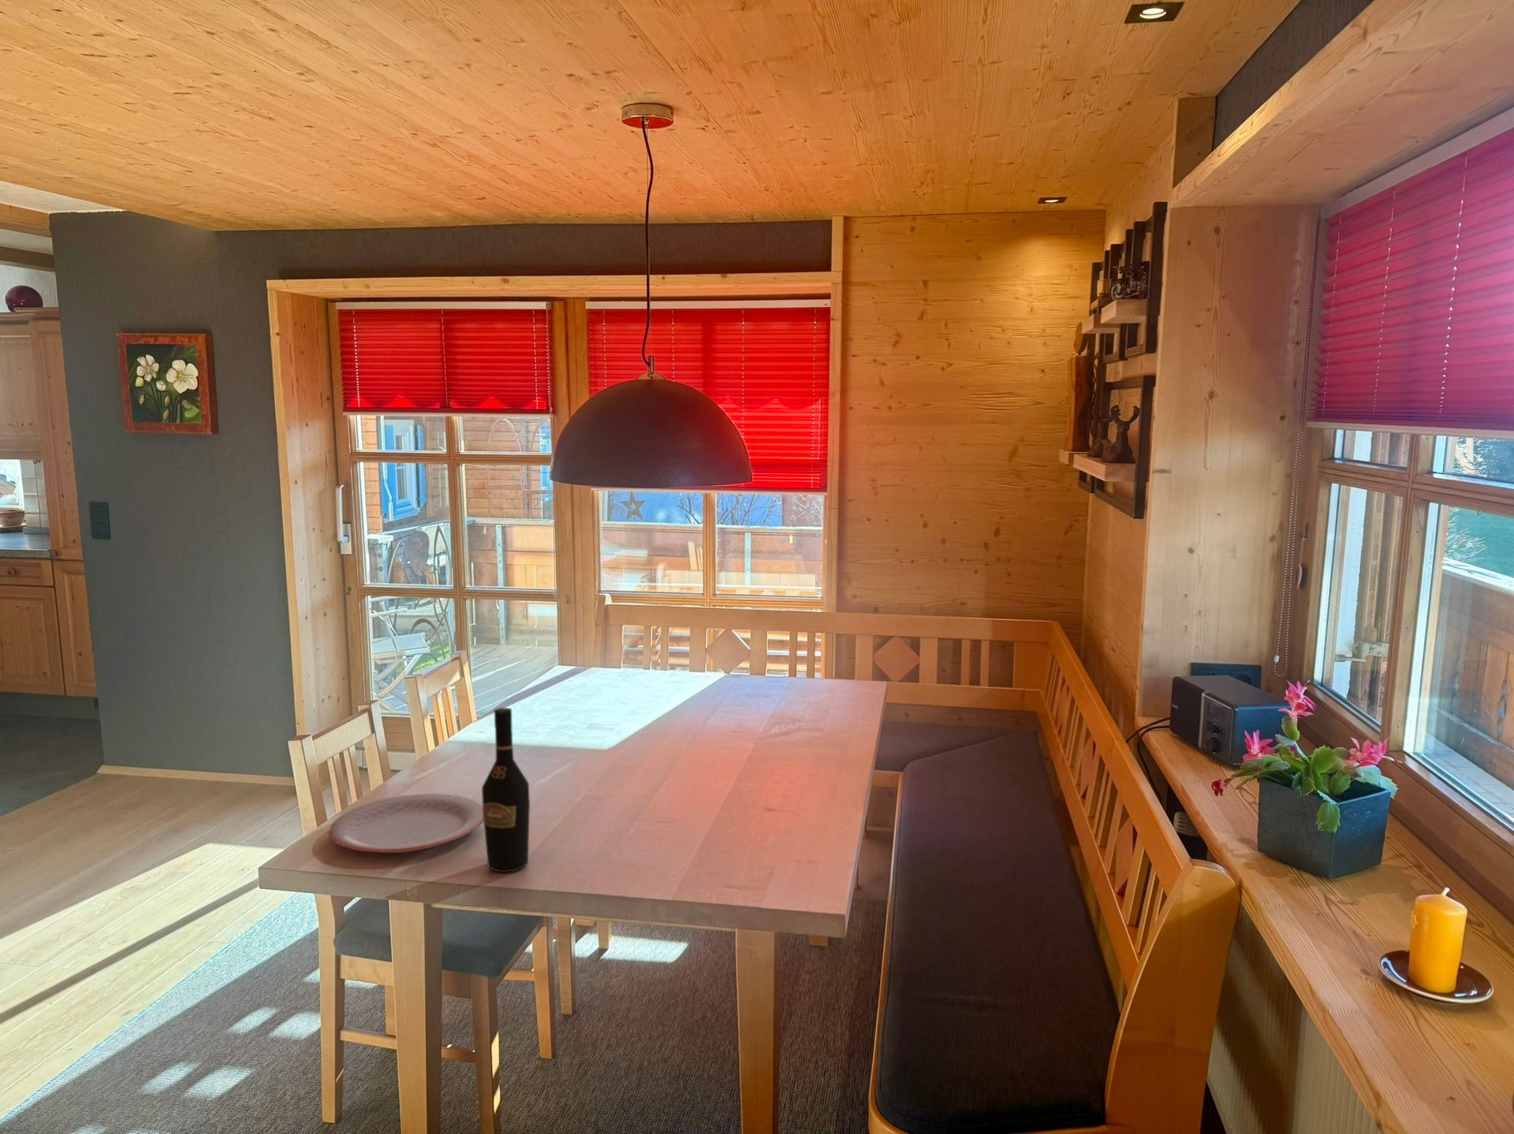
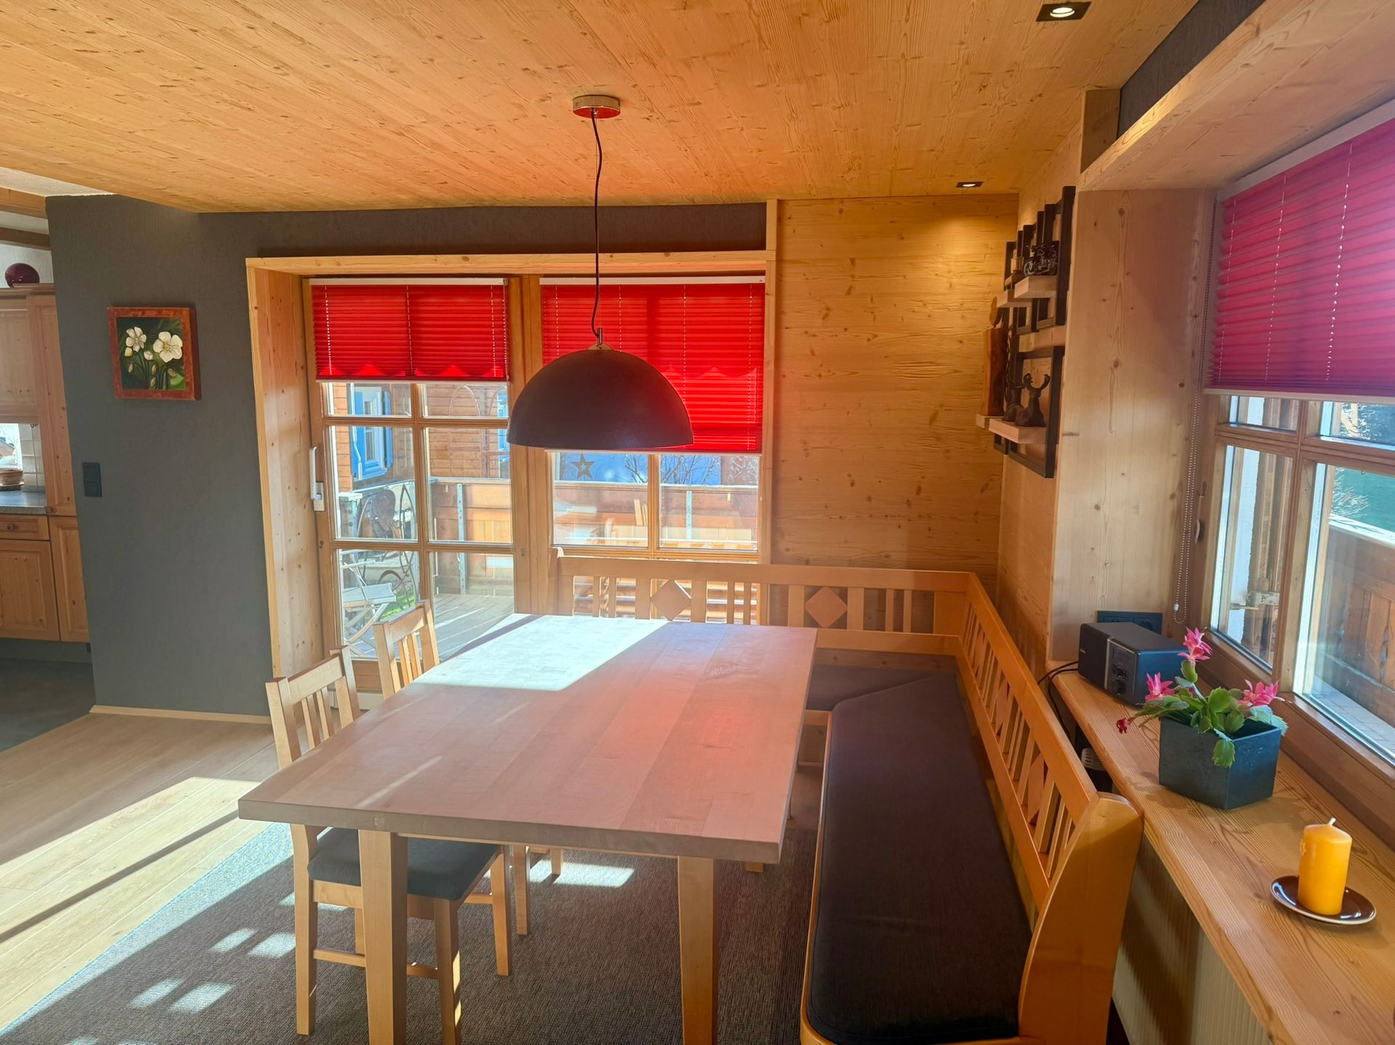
- plate (409, 825)
- wine bottle (505, 787)
